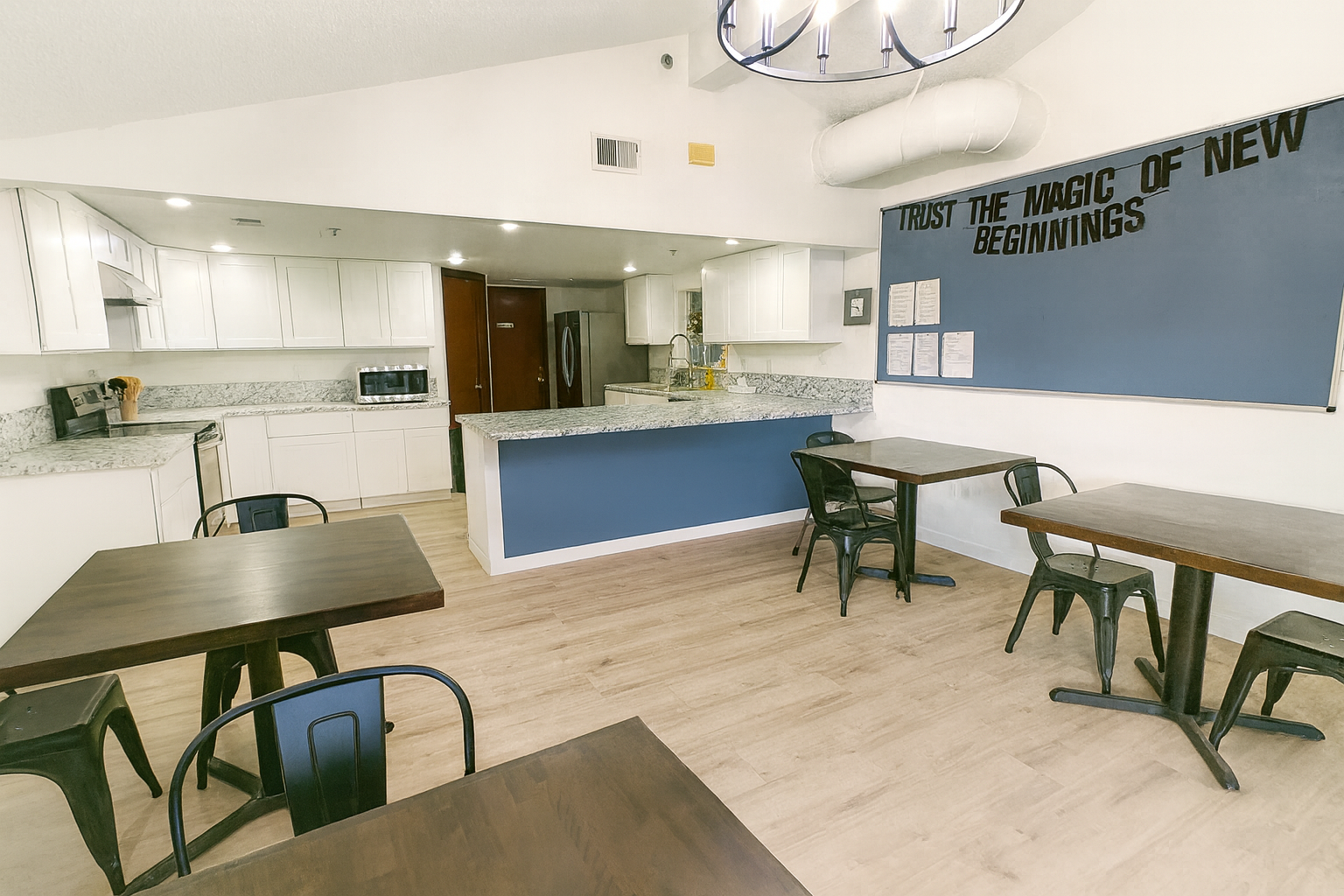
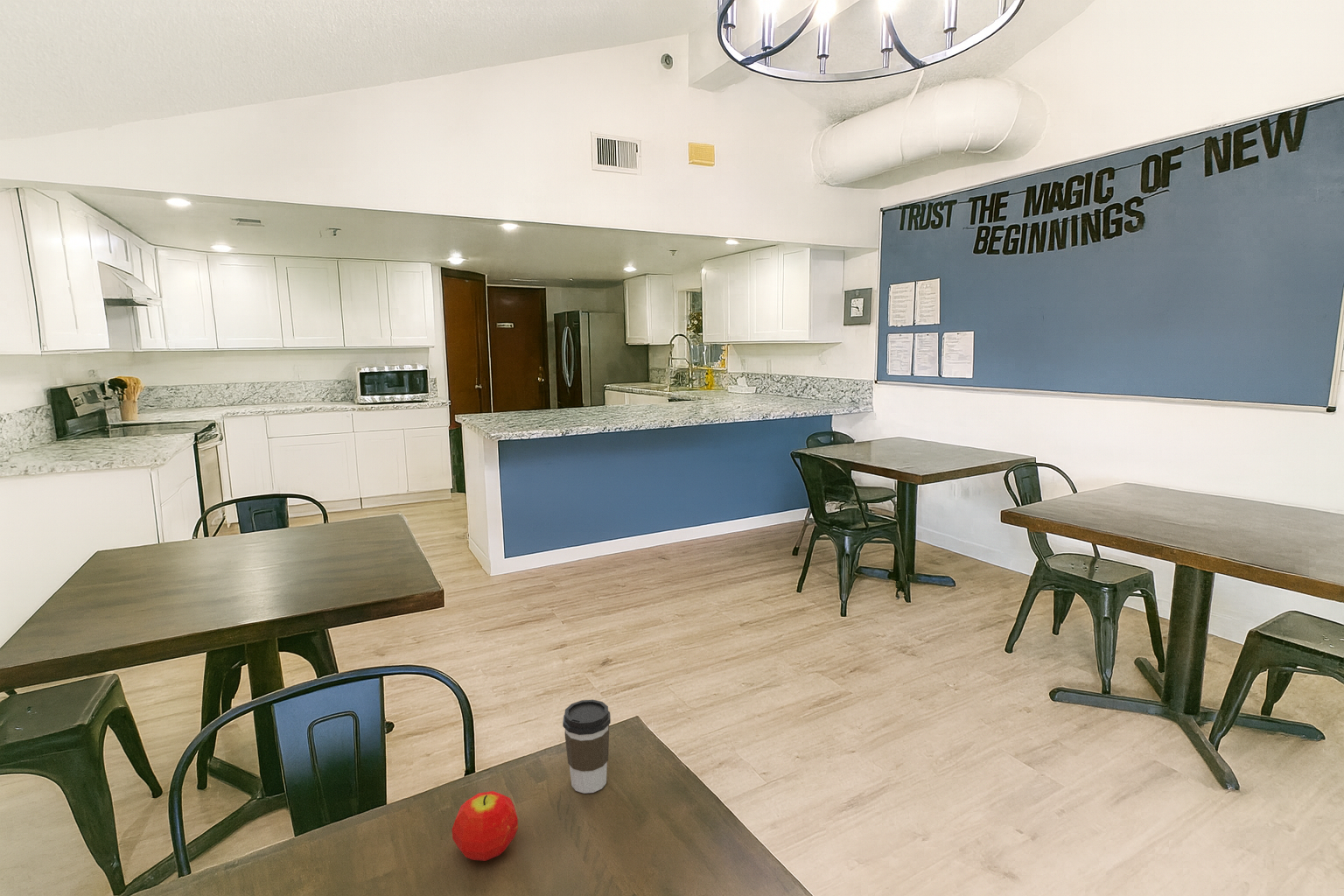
+ fruit (485, 822)
+ coffee cup (587, 746)
